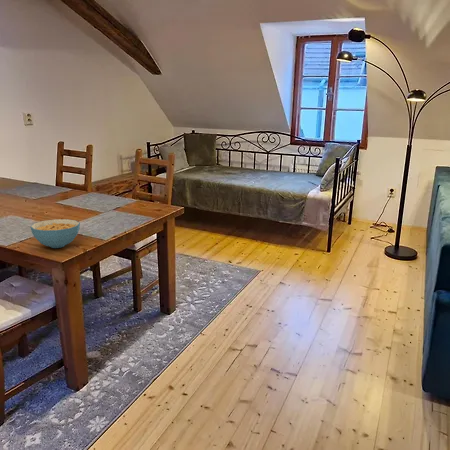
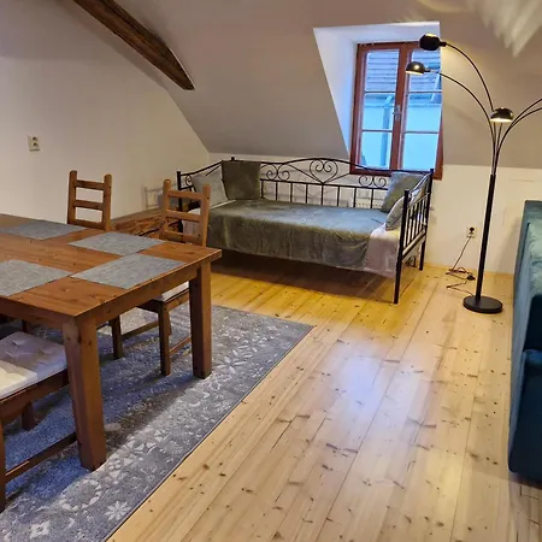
- cereal bowl (56, 235)
